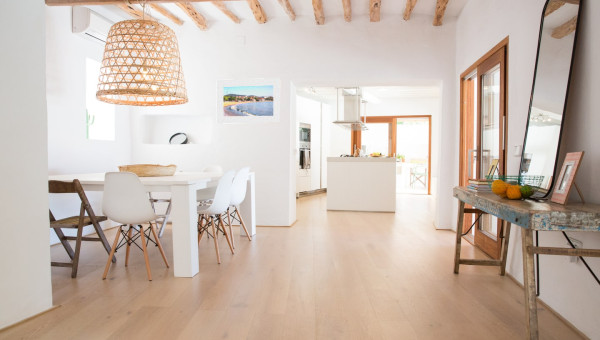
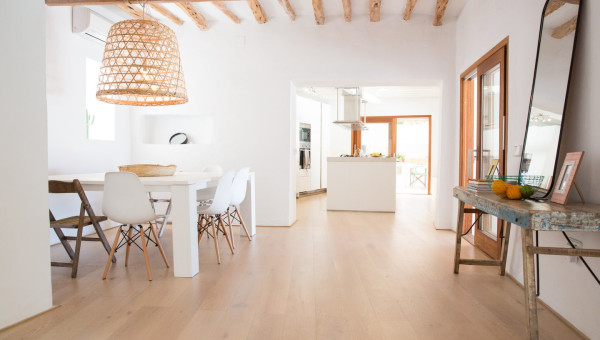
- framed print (248, 101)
